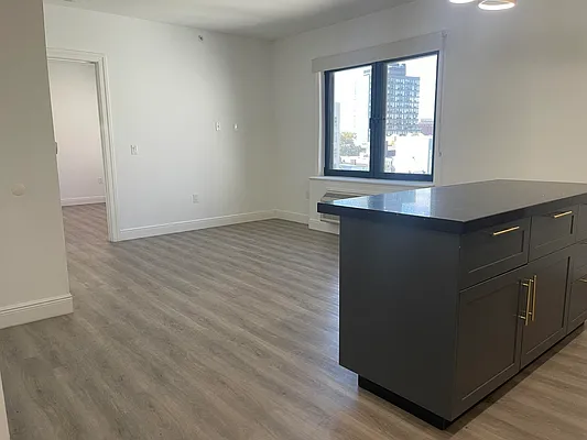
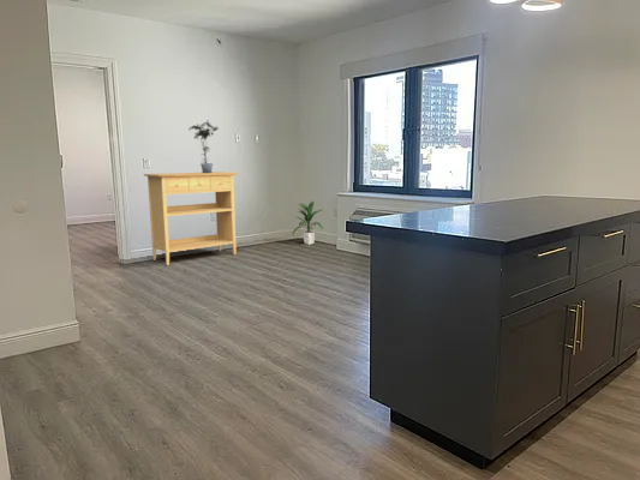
+ potted plant (204, 146)
+ indoor plant (306, 221)
+ console table (195, 212)
